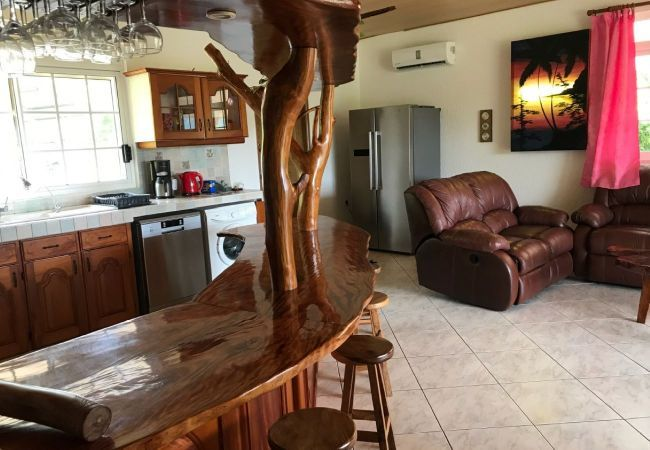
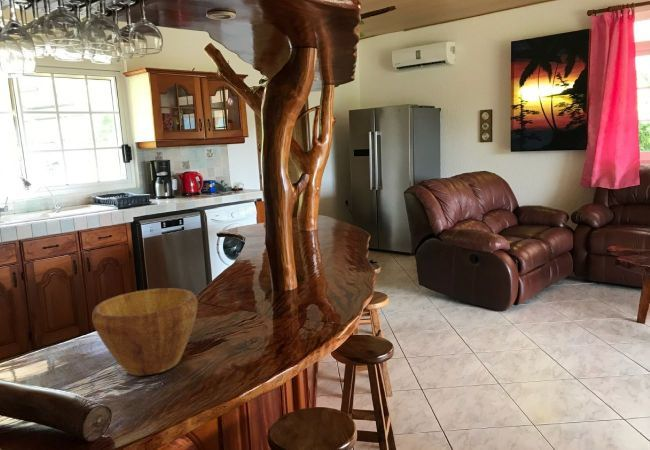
+ bowl (149, 333)
